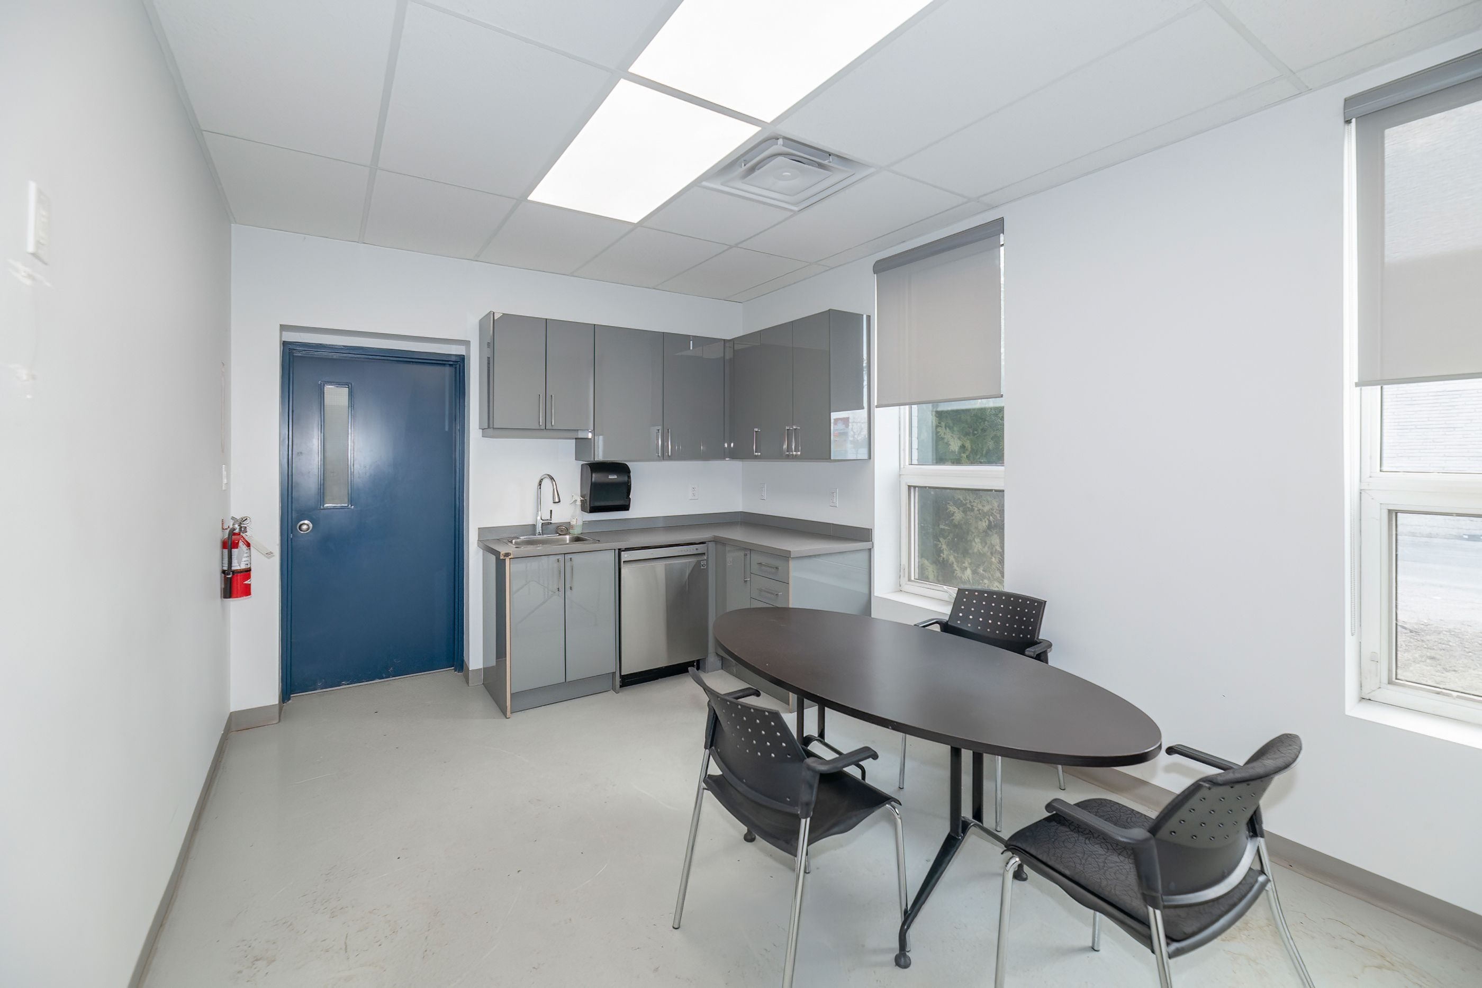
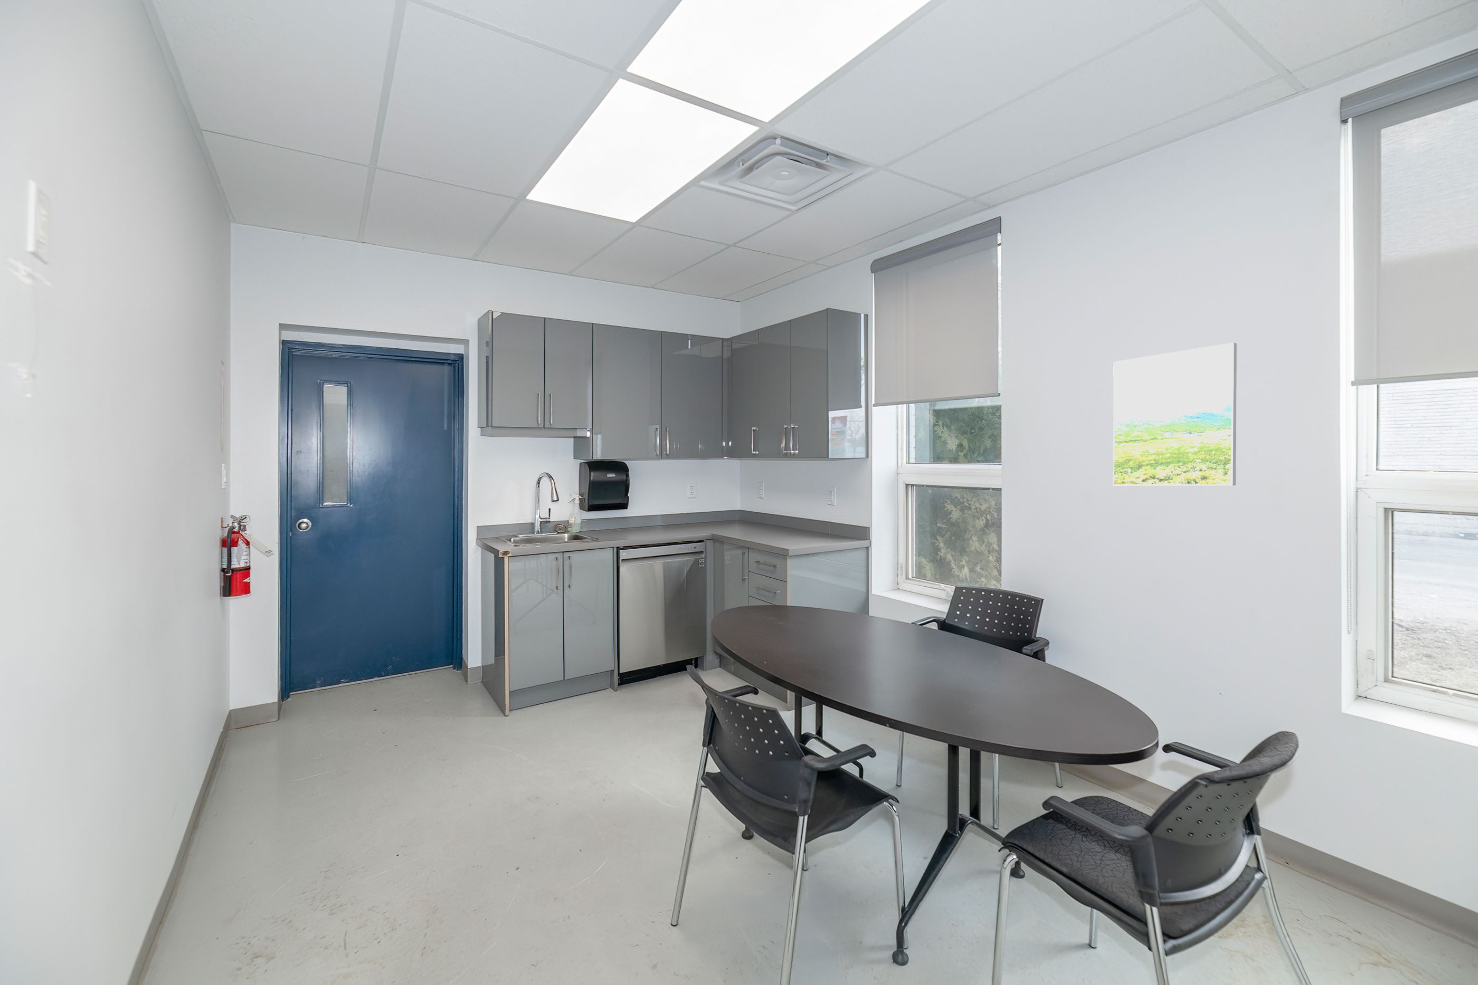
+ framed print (1170, 420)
